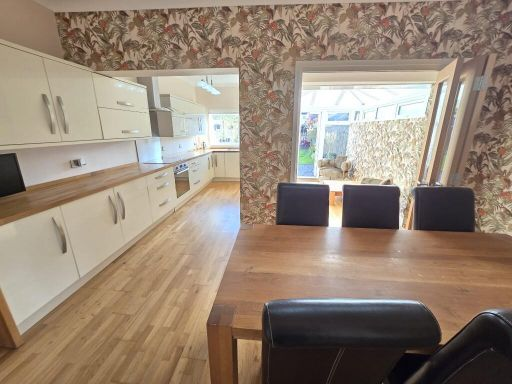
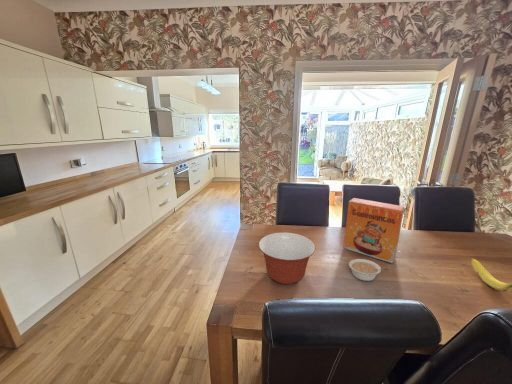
+ legume (365, 269)
+ mixing bowl (286, 260)
+ banana (491, 275)
+ cereal box (371, 228)
